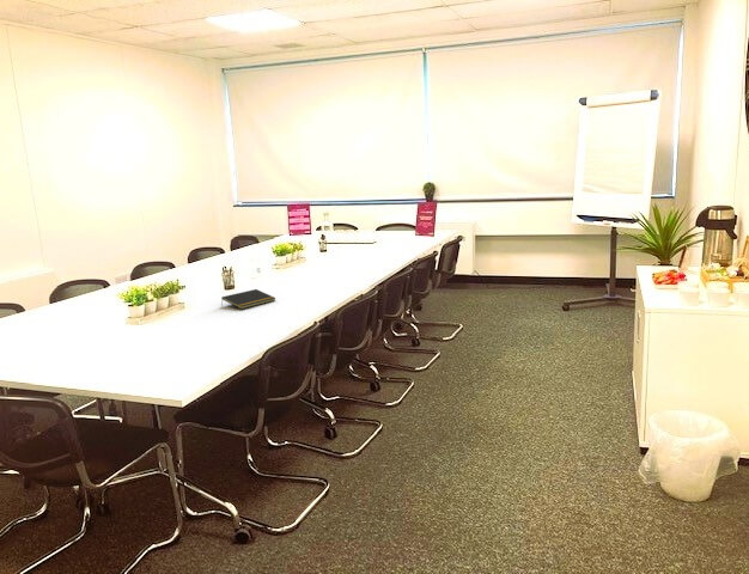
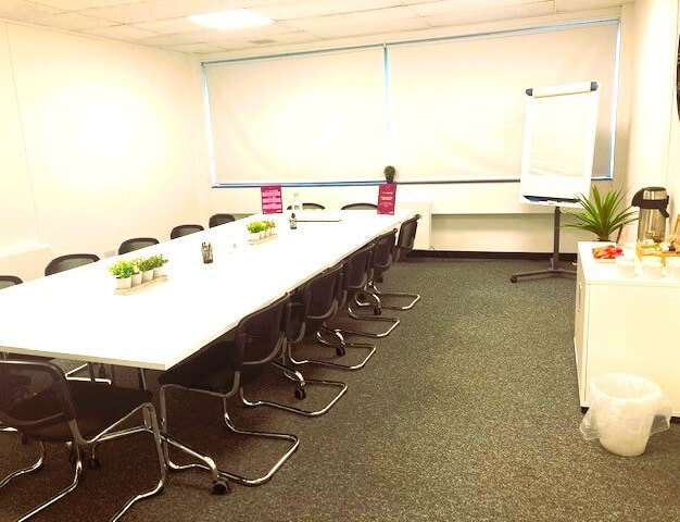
- notepad (249, 298)
